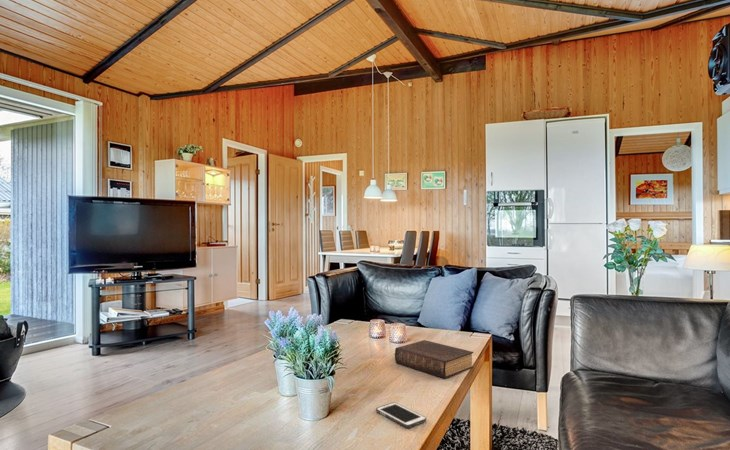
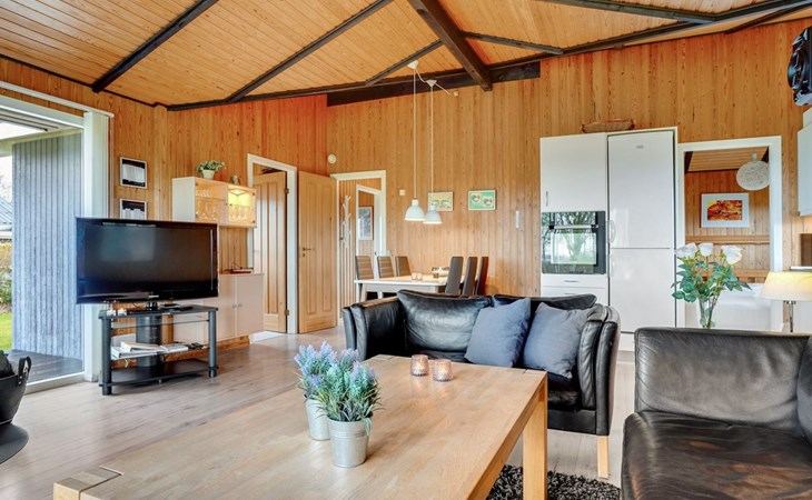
- book (433, 357)
- cell phone (400, 414)
